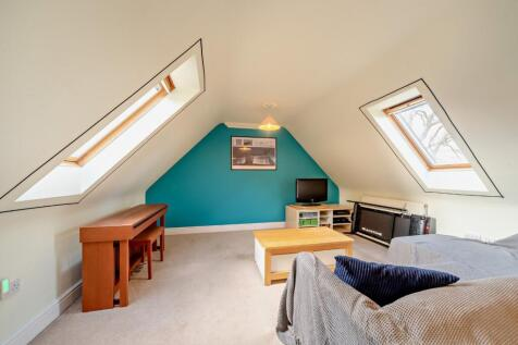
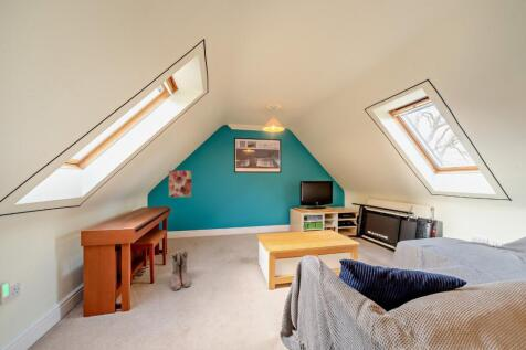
+ boots (180, 267)
+ wall art (180, 183)
